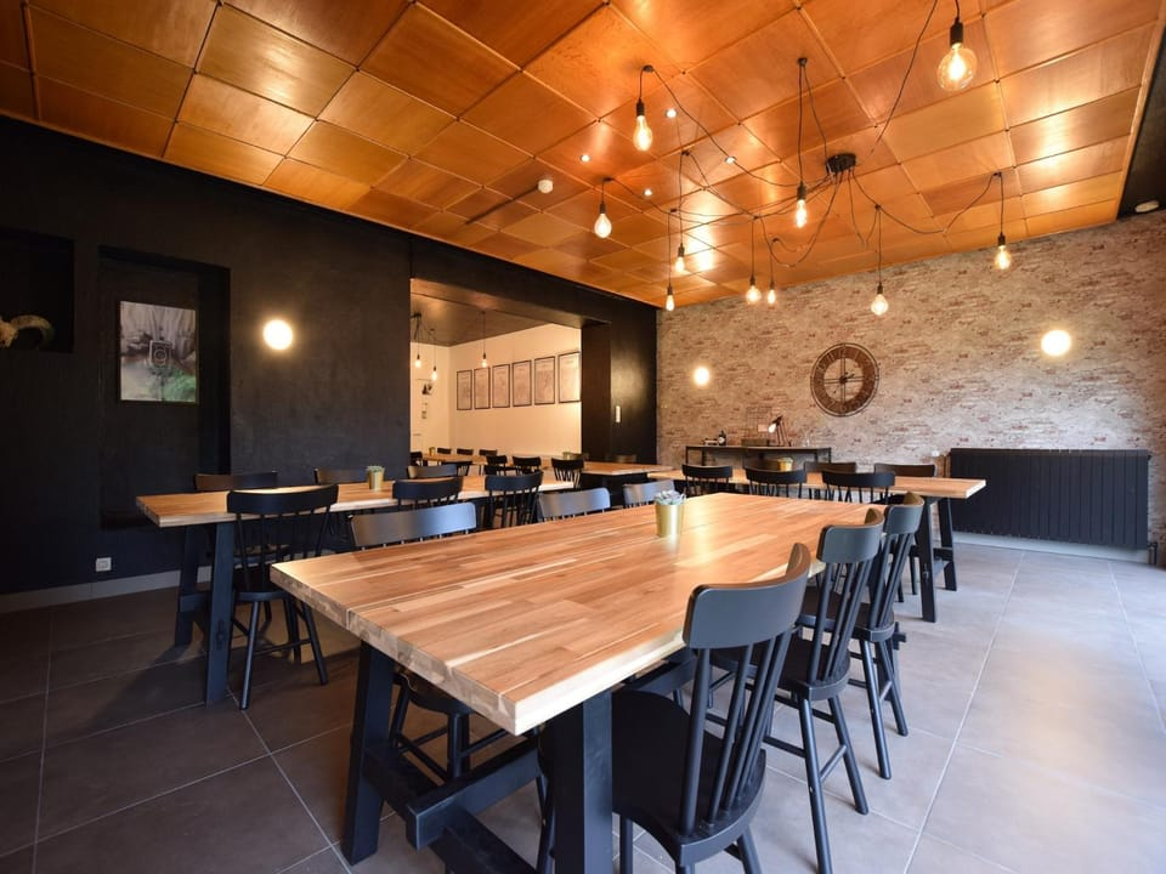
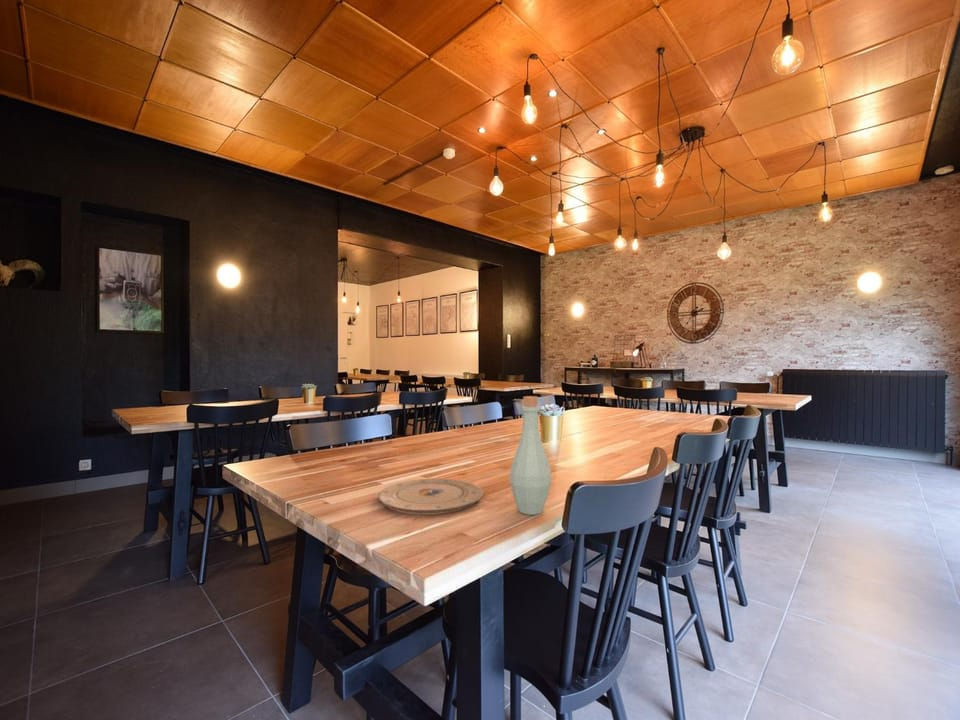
+ bottle (530, 453)
+ plate (431, 495)
